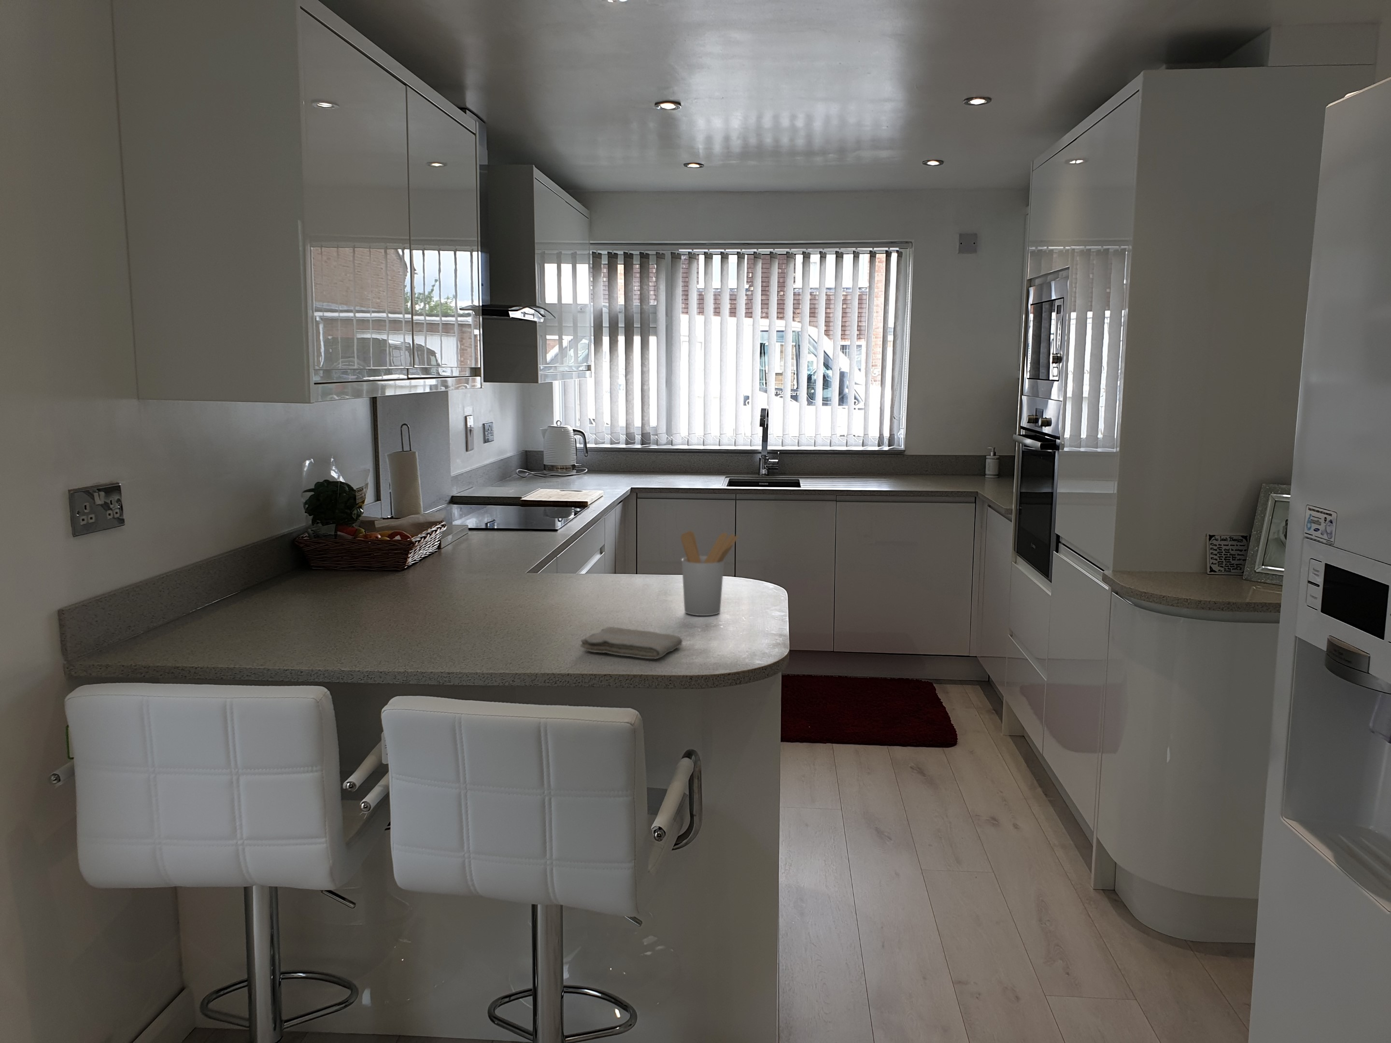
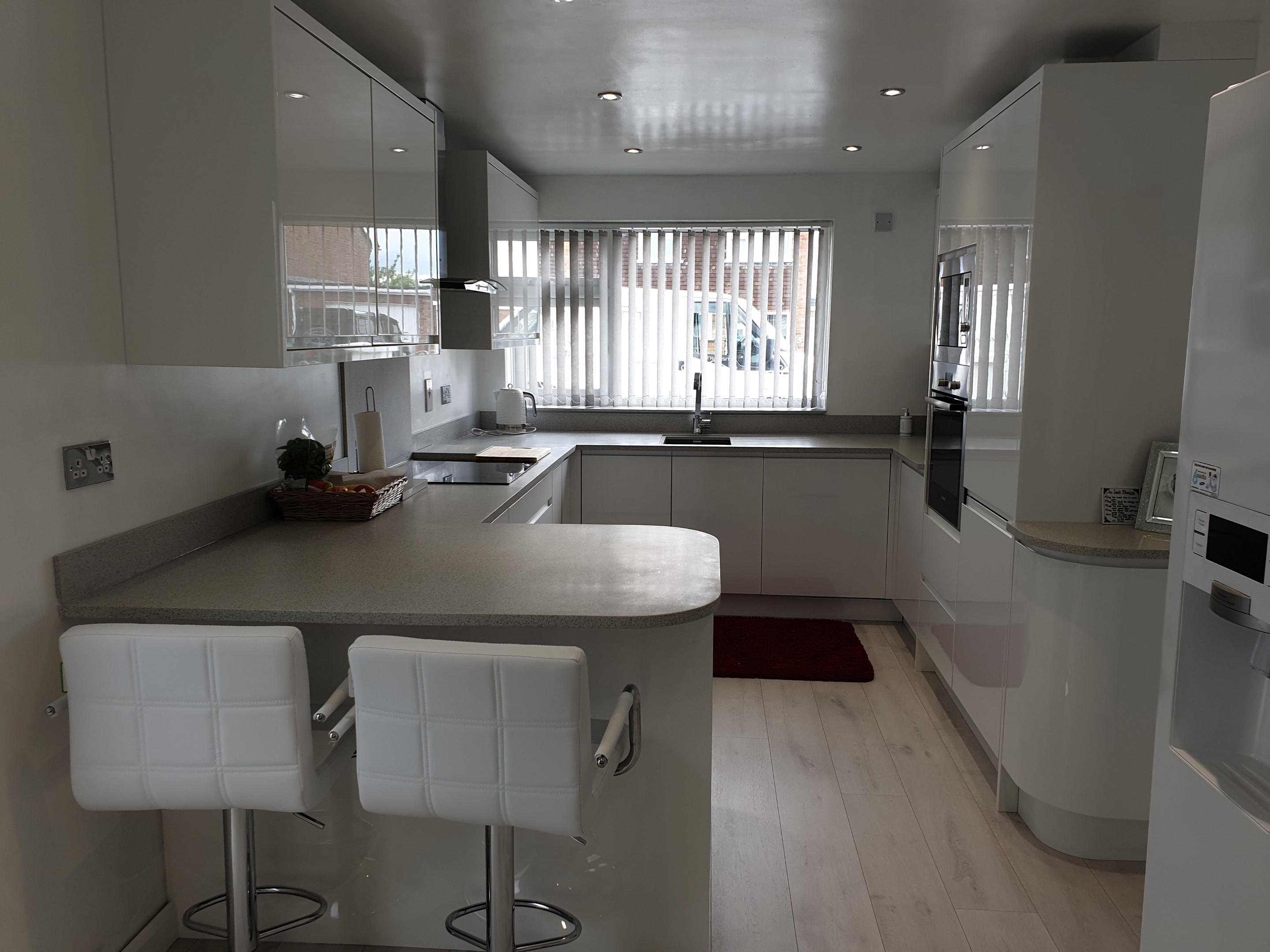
- utensil holder (711, 571)
- washcloth (631, 641)
